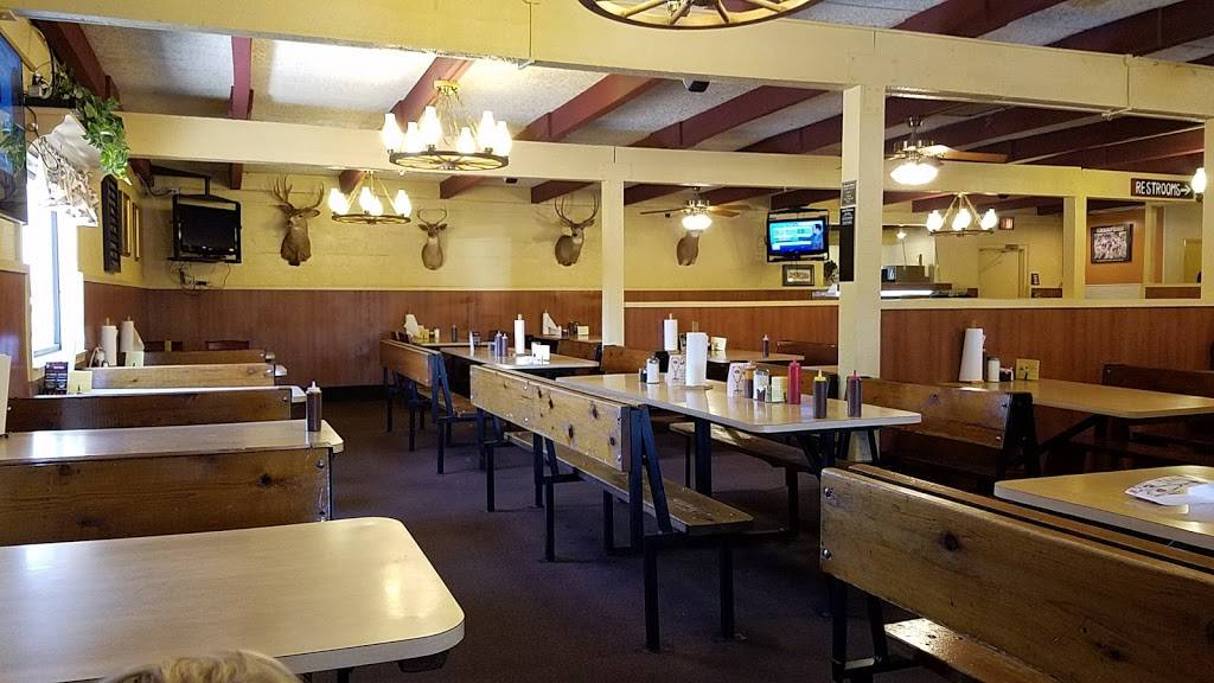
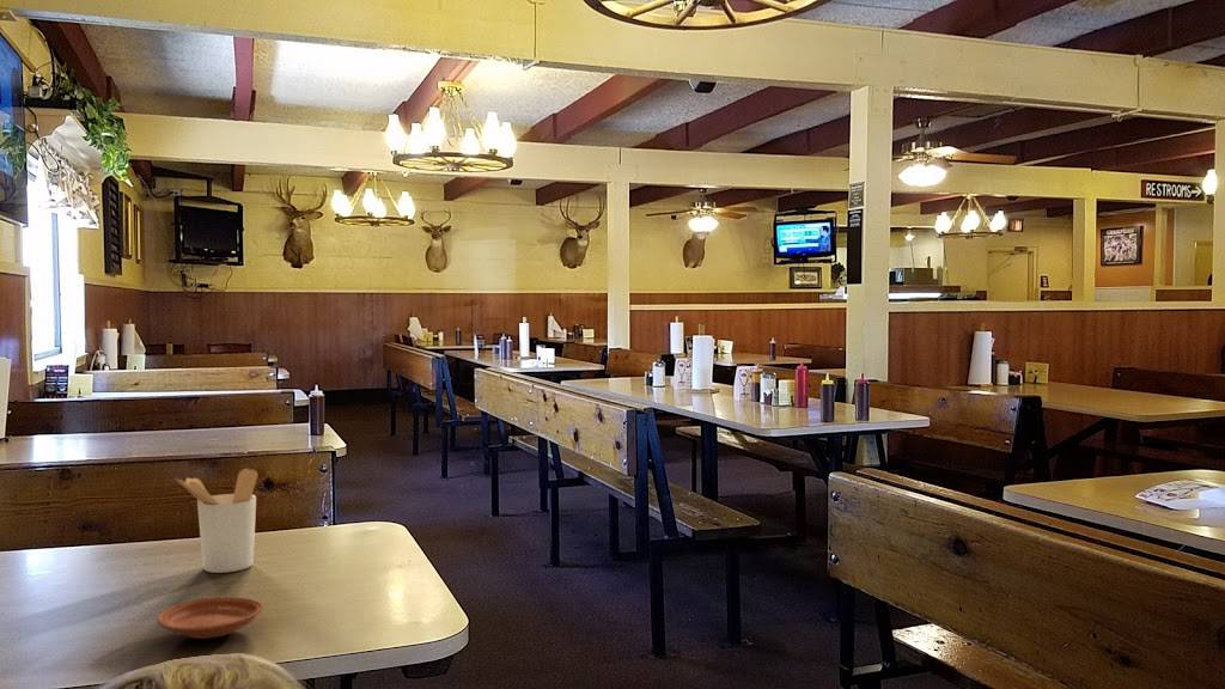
+ plate (211, 621)
+ utensil holder (215, 519)
